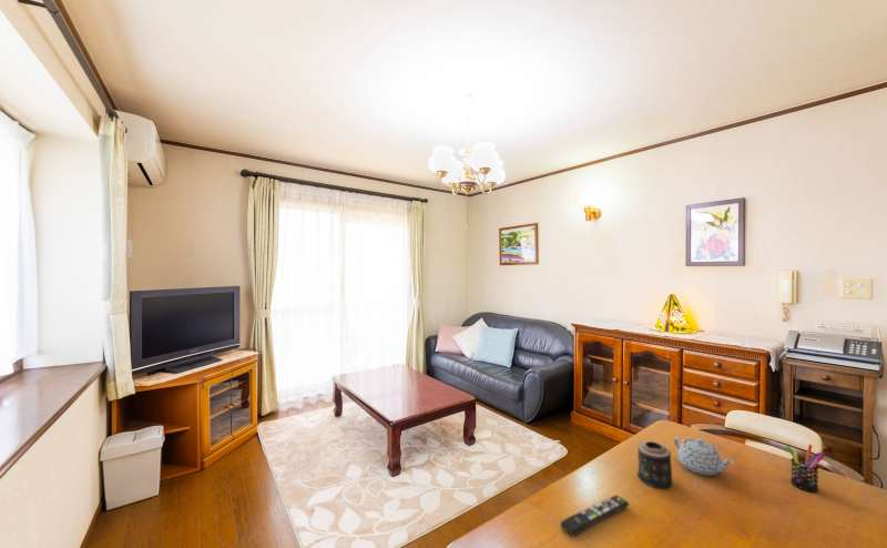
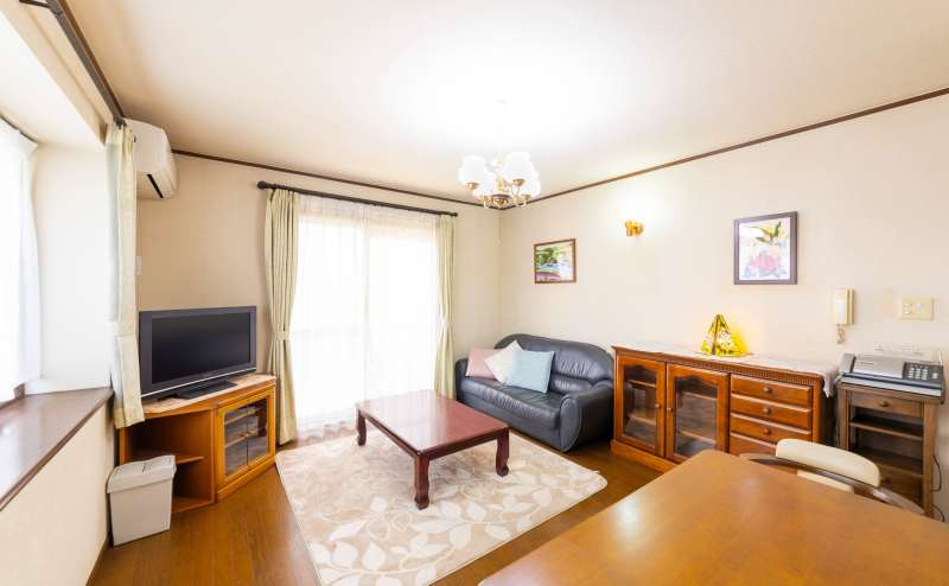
- remote control (595, 514)
- candle (652, 459)
- pen holder (803, 464)
- teapot (701, 455)
